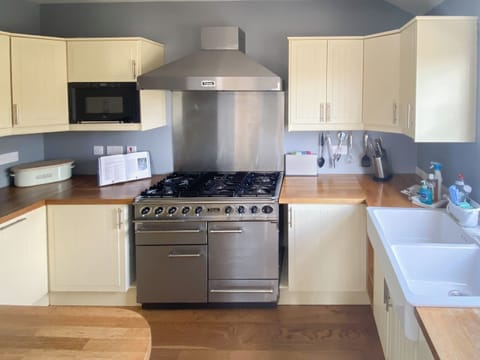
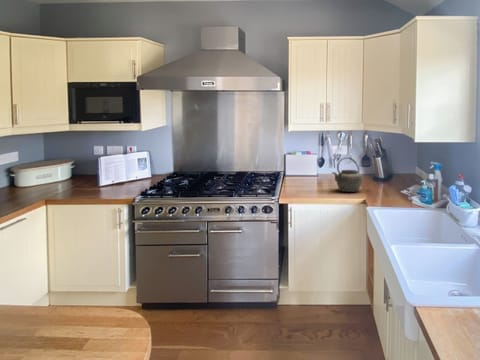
+ kettle (345, 174)
